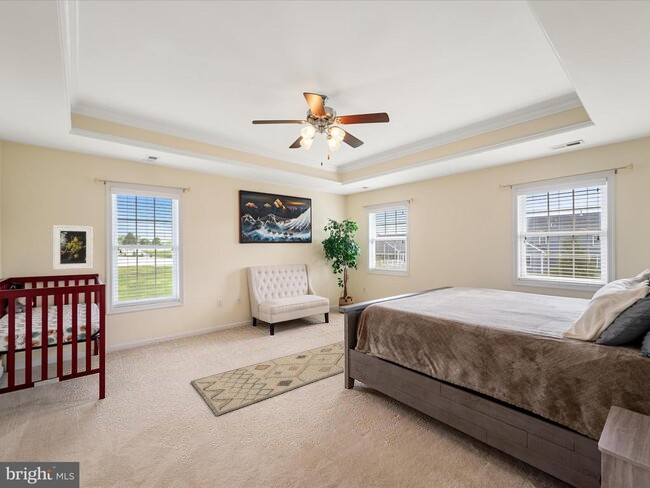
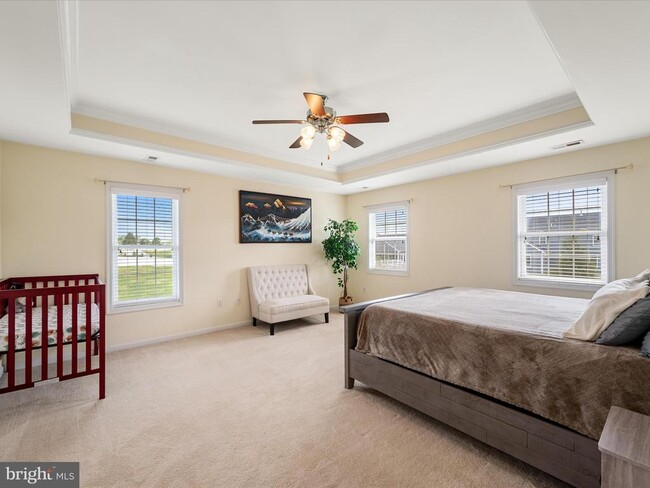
- rug (314, 362)
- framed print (73, 247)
